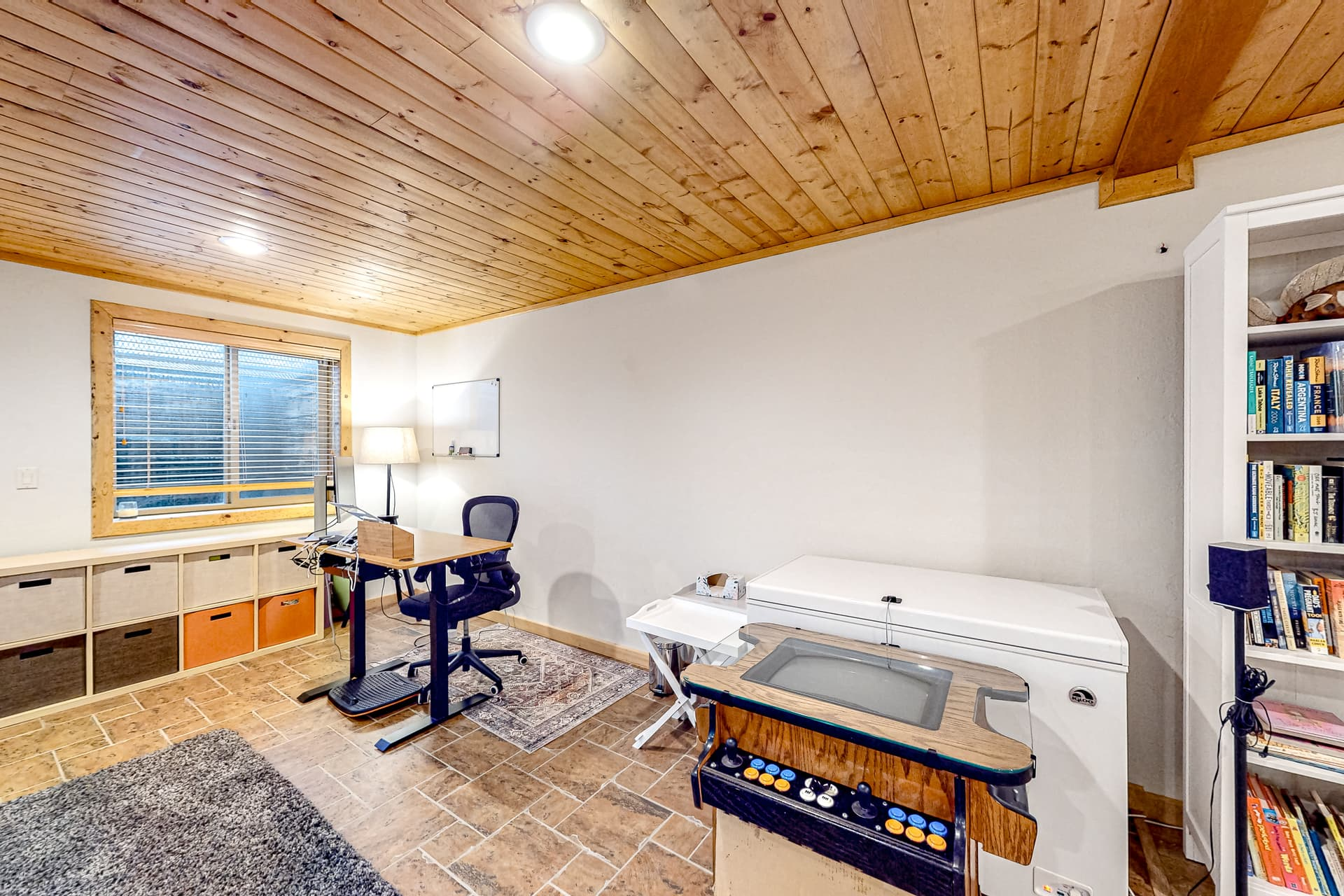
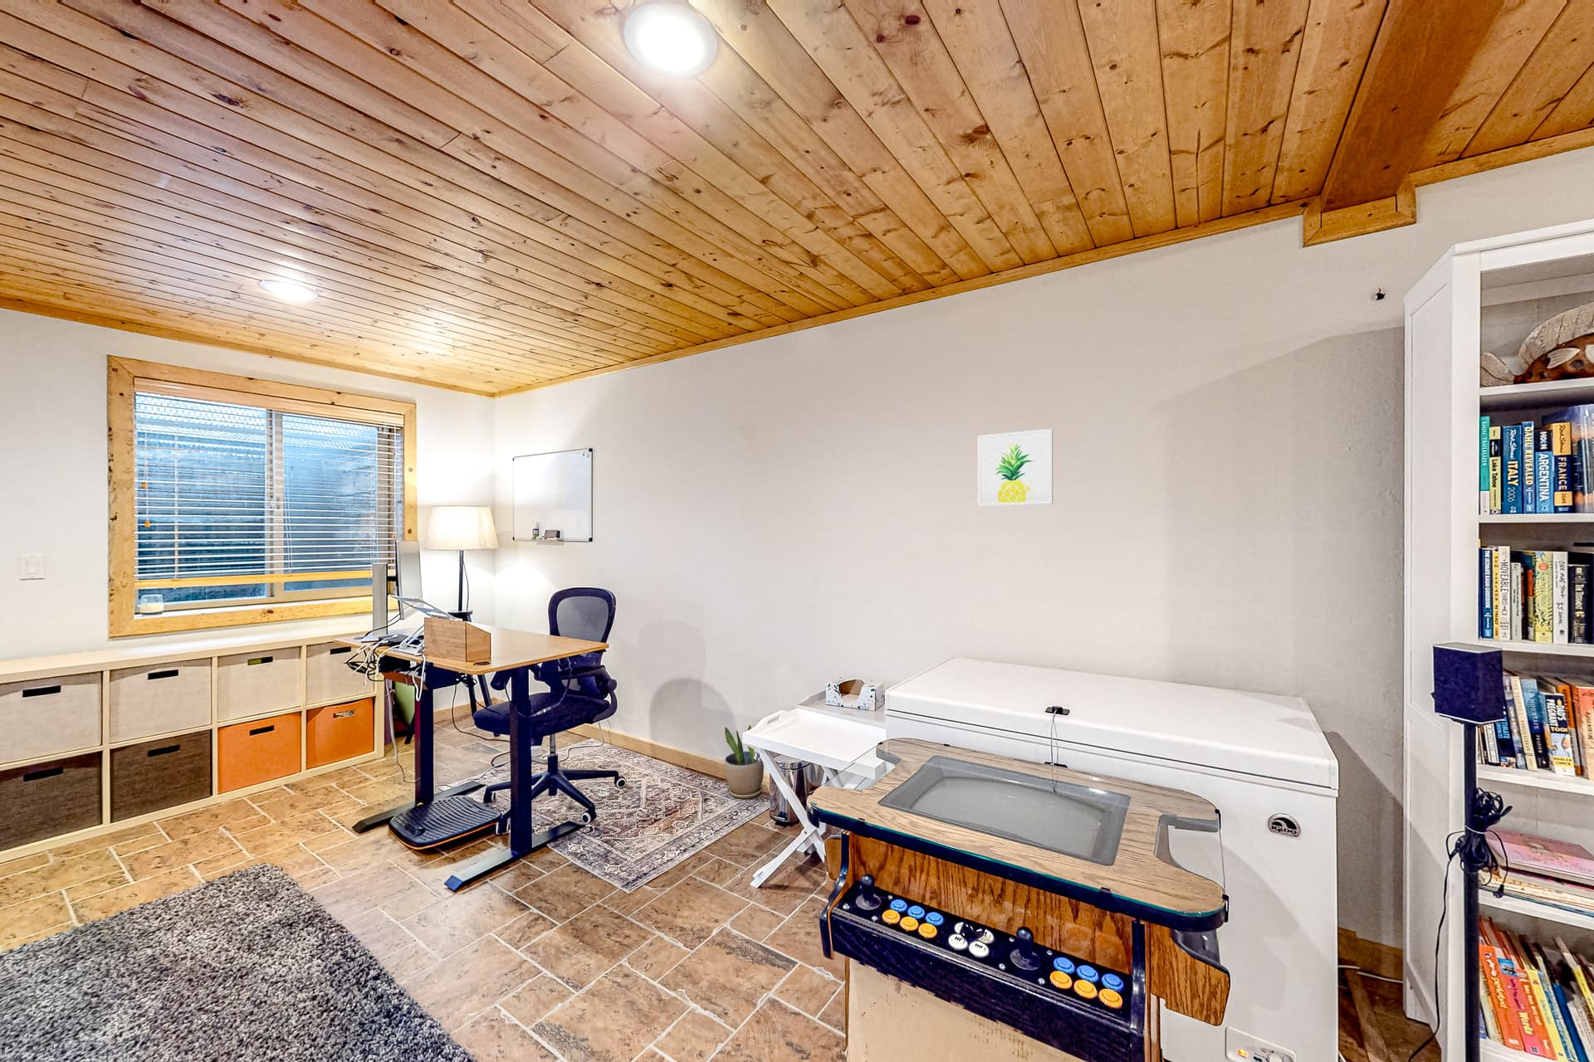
+ wall art (1014, 468)
+ potted plant (744, 756)
